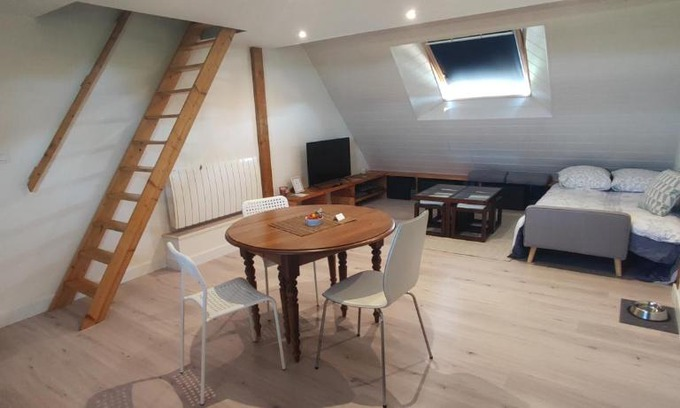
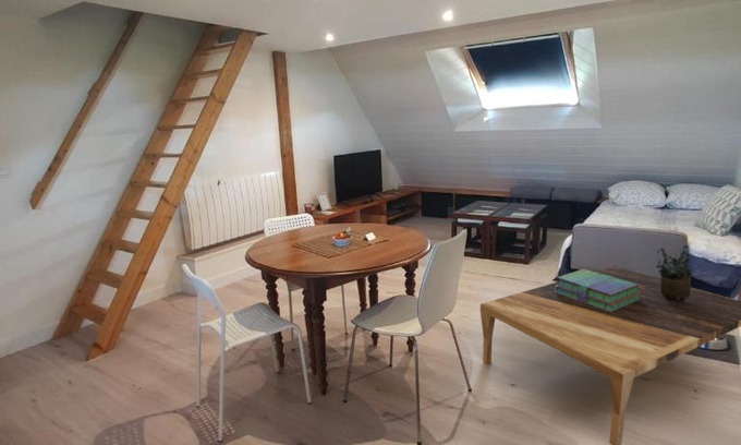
+ coffee table (615, 336)
+ stack of books (596, 287)
+ potted plant (675, 269)
